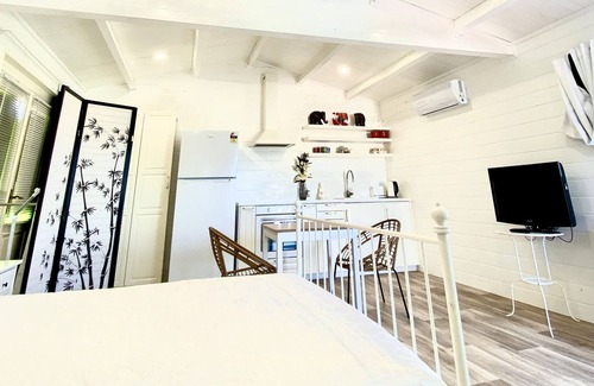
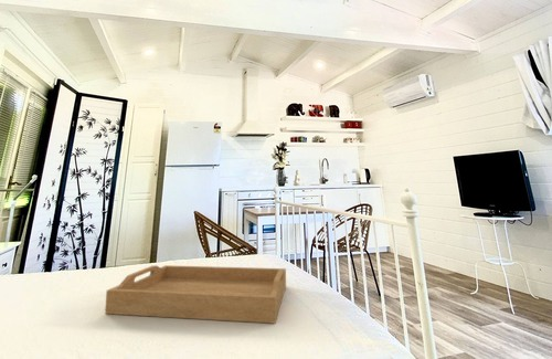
+ serving tray (208, 284)
